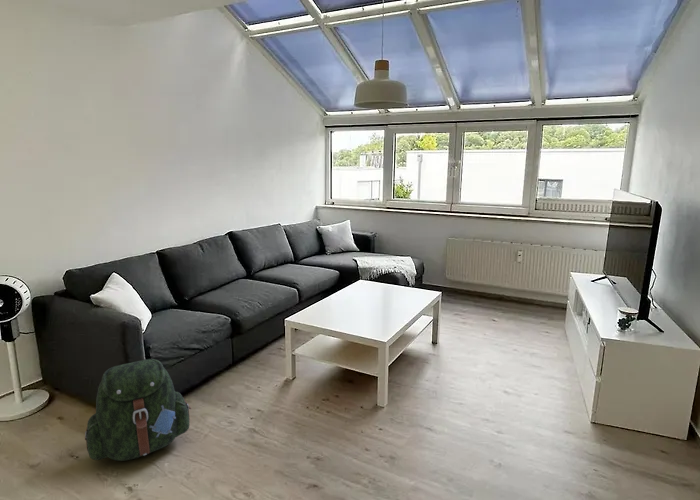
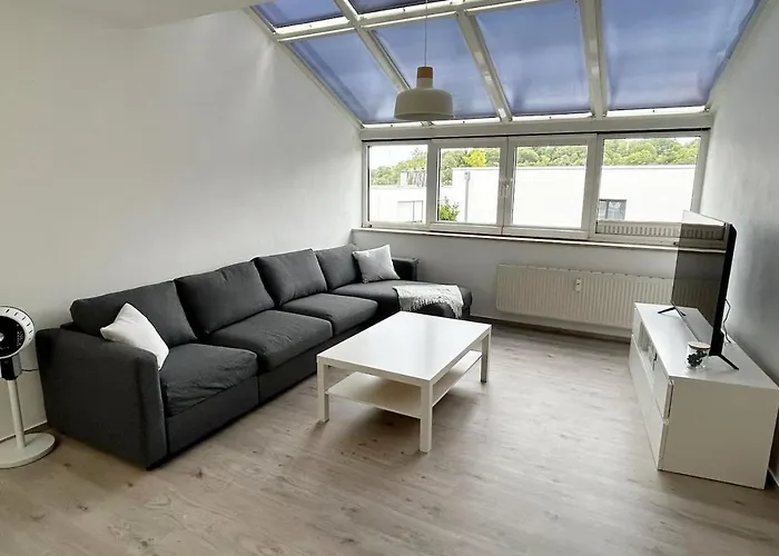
- backpack (139, 406)
